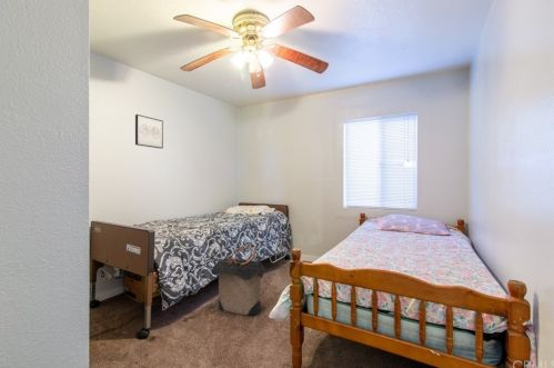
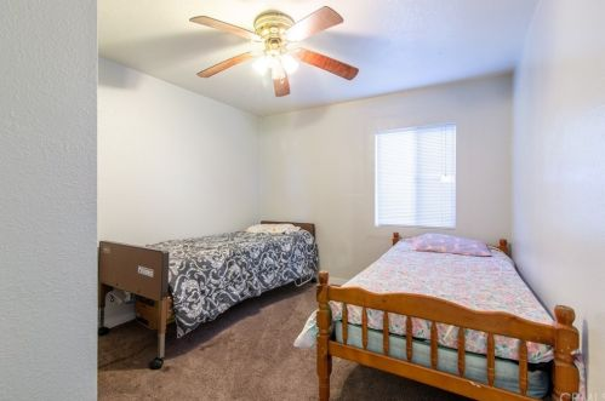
- wall art (149, 132)
- laundry hamper (238, 278)
